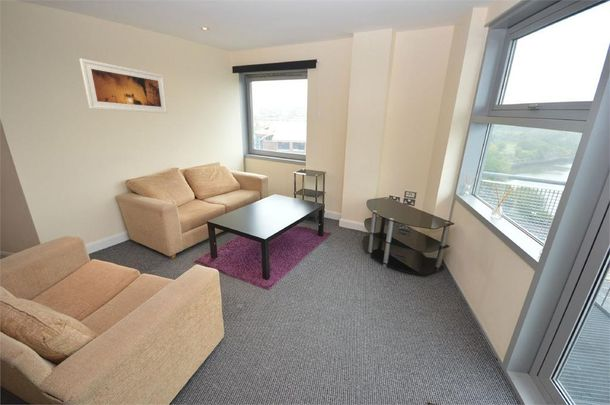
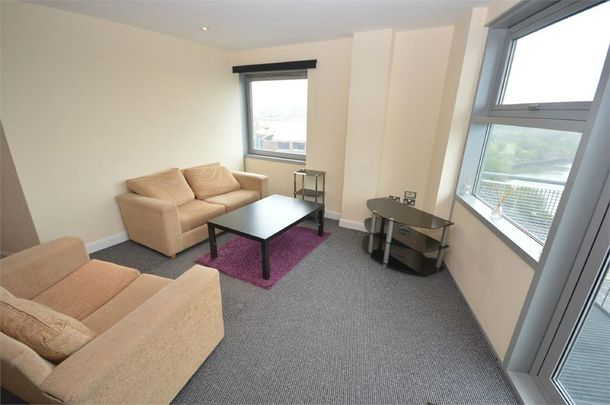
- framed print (130, 90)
